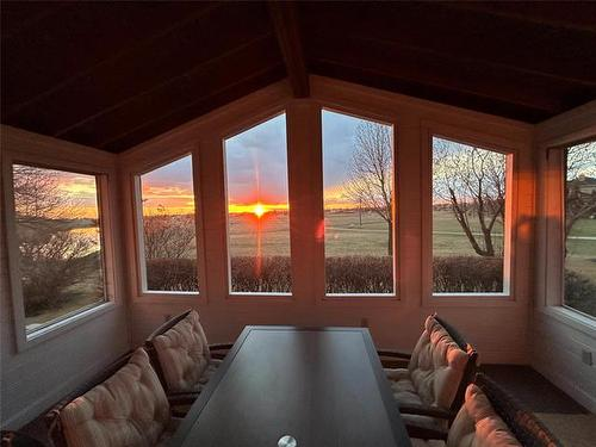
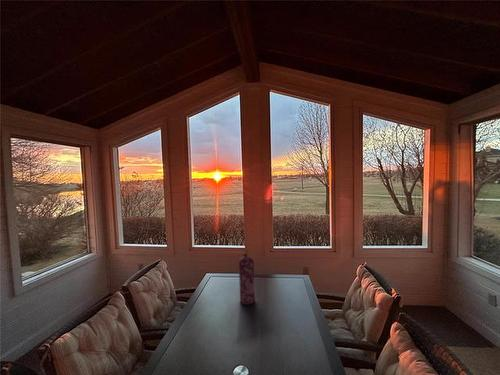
+ gas cylinder (246, 277)
